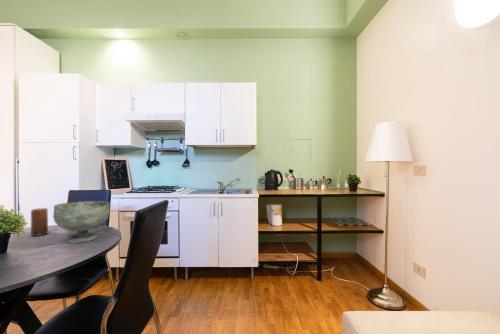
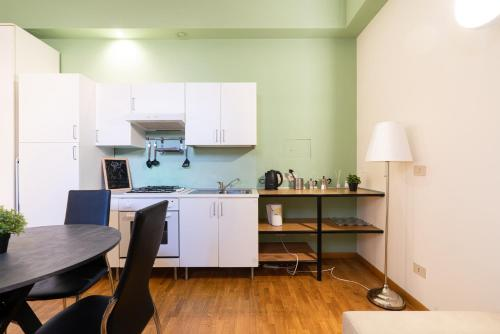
- decorative bowl (83, 221)
- candle (39, 221)
